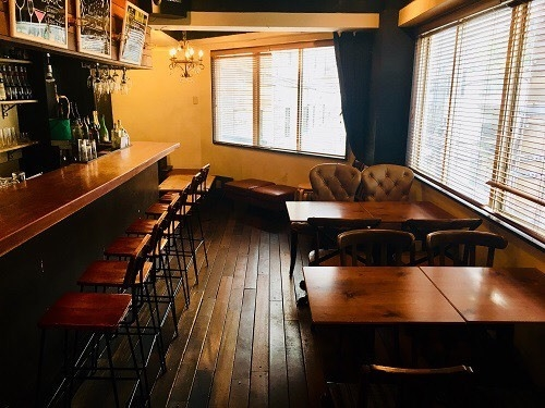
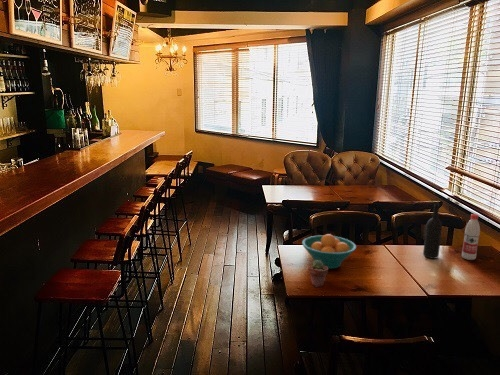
+ fruit bowl (328, 249)
+ water bottle (471, 236)
+ wine bottle (433, 230)
+ potted succulent (318, 272)
